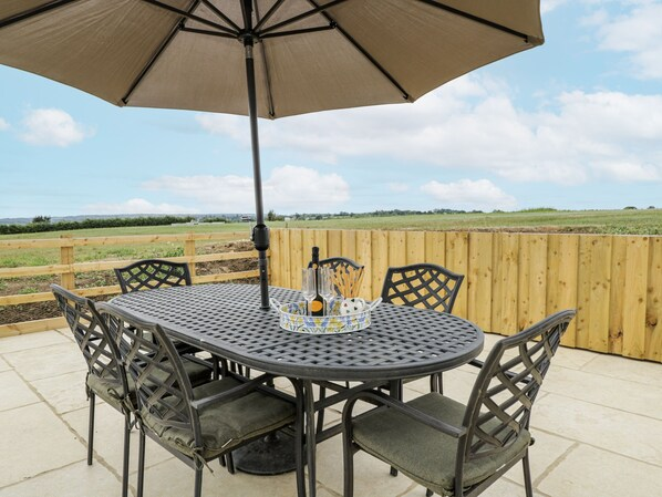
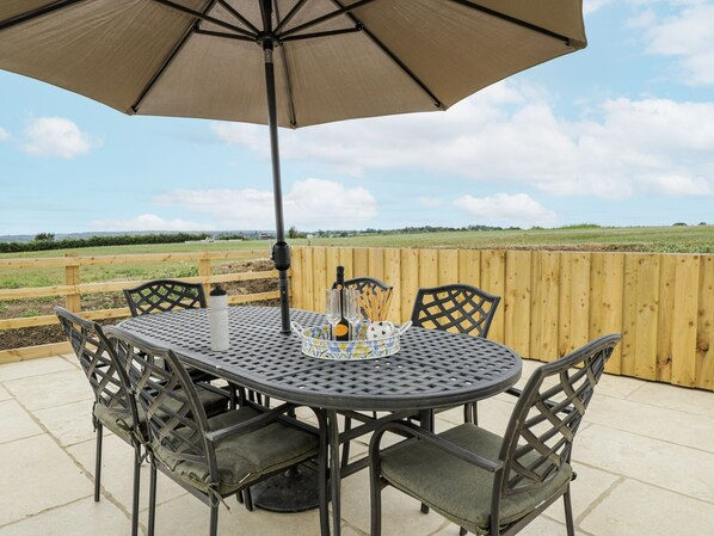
+ water bottle (218, 318)
